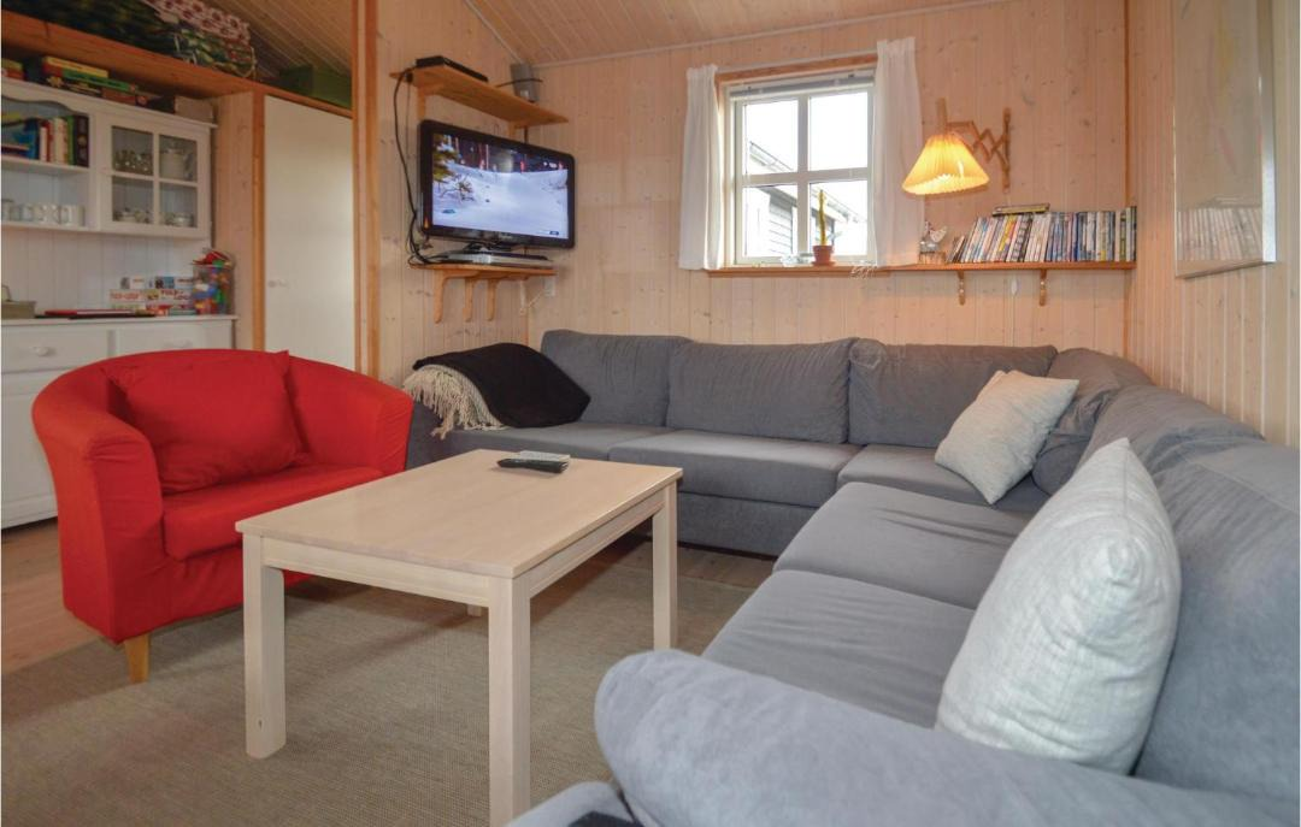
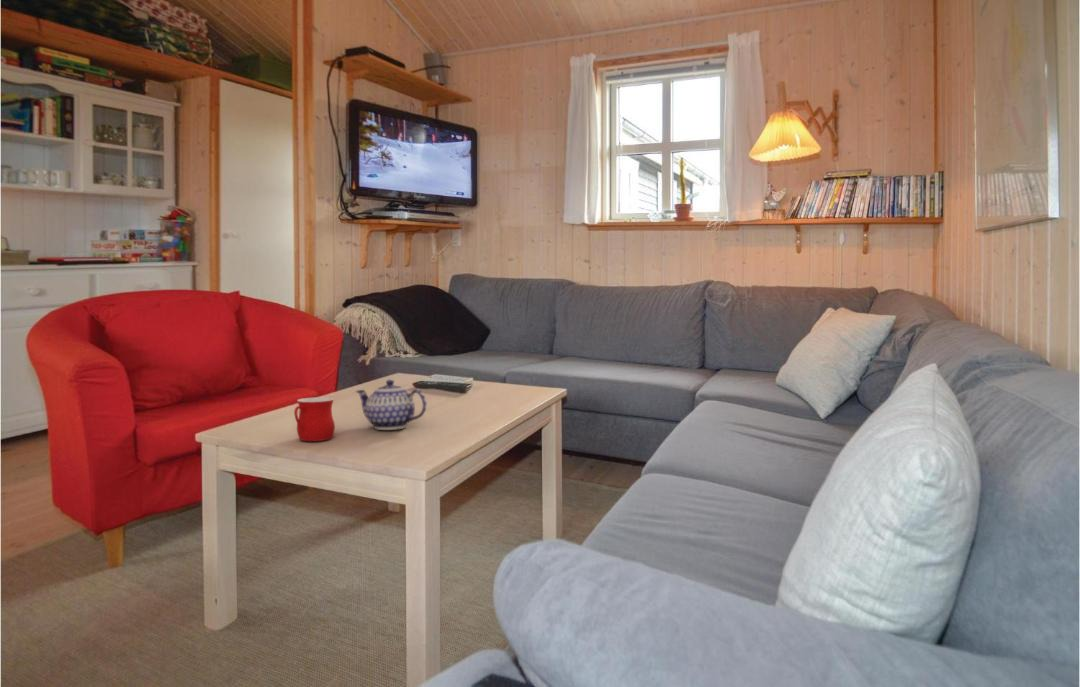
+ mug (312, 419)
+ teapot (390, 403)
